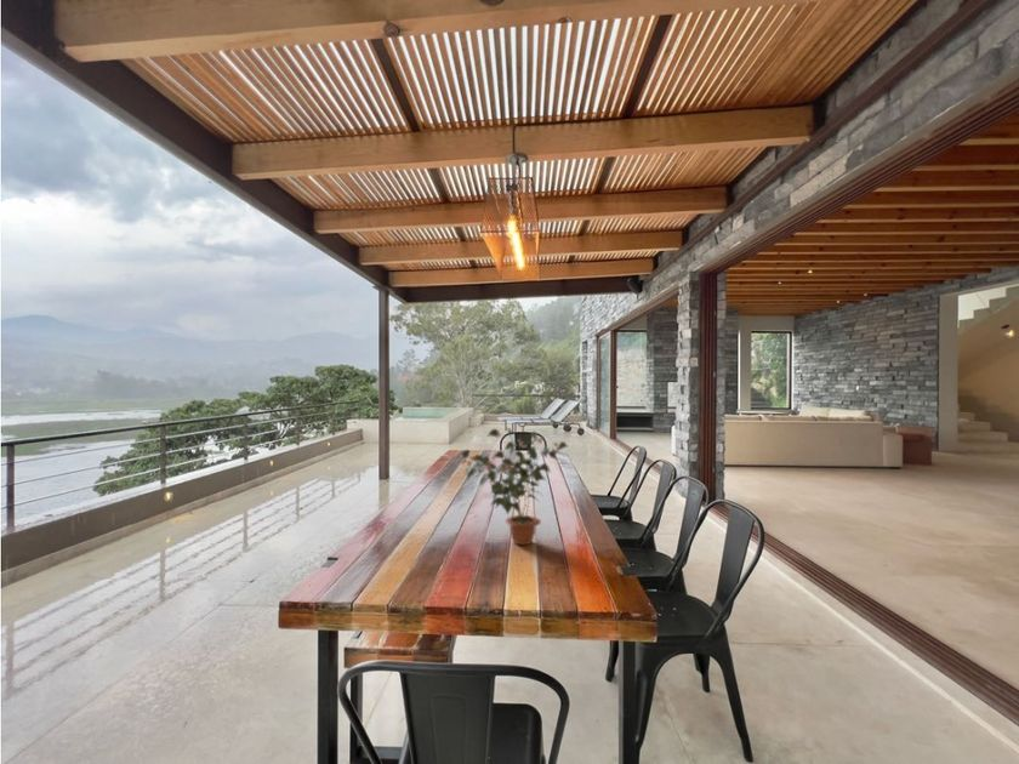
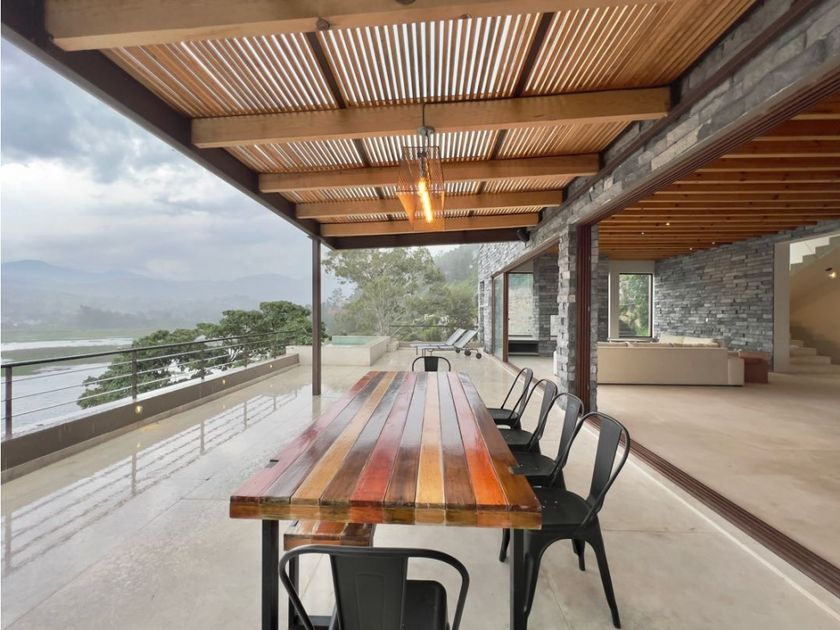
- potted plant (520, 485)
